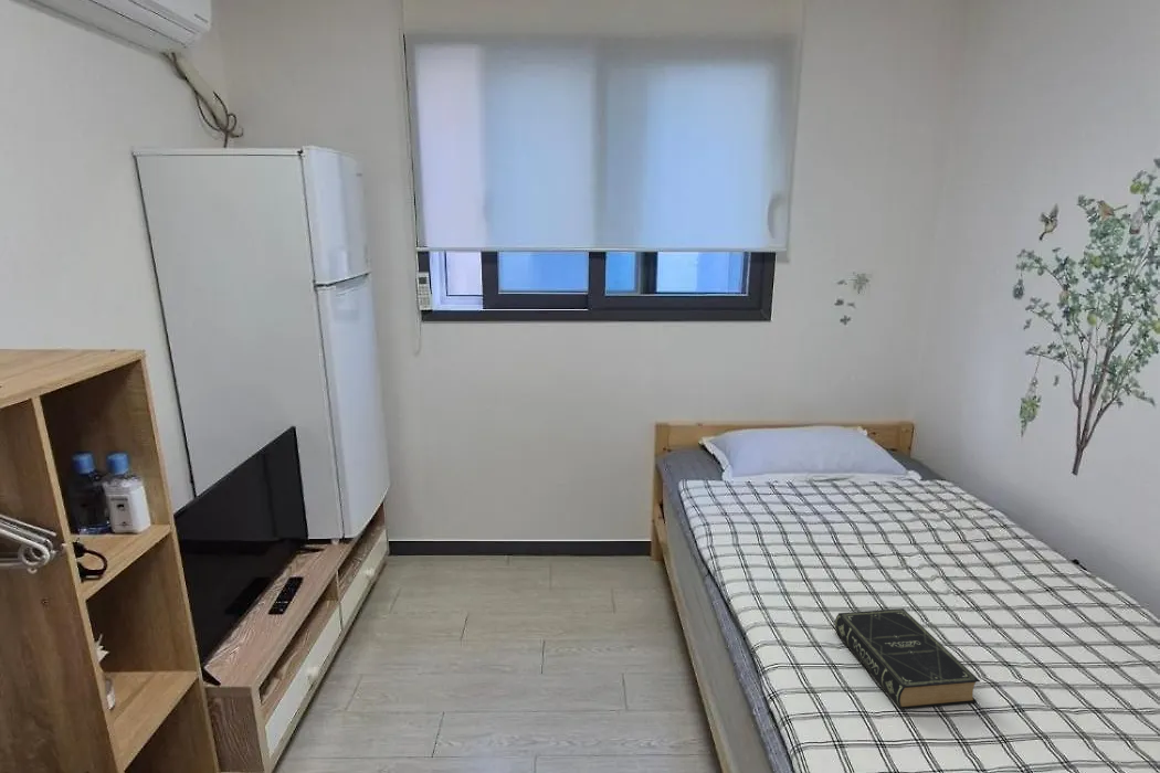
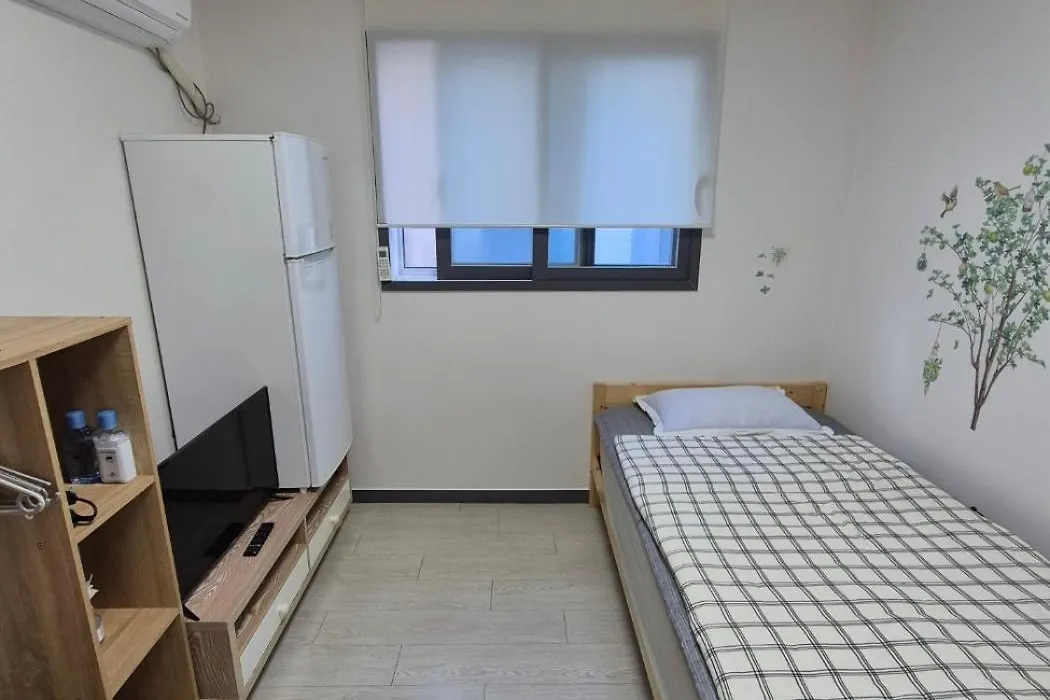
- book (900, 654)
